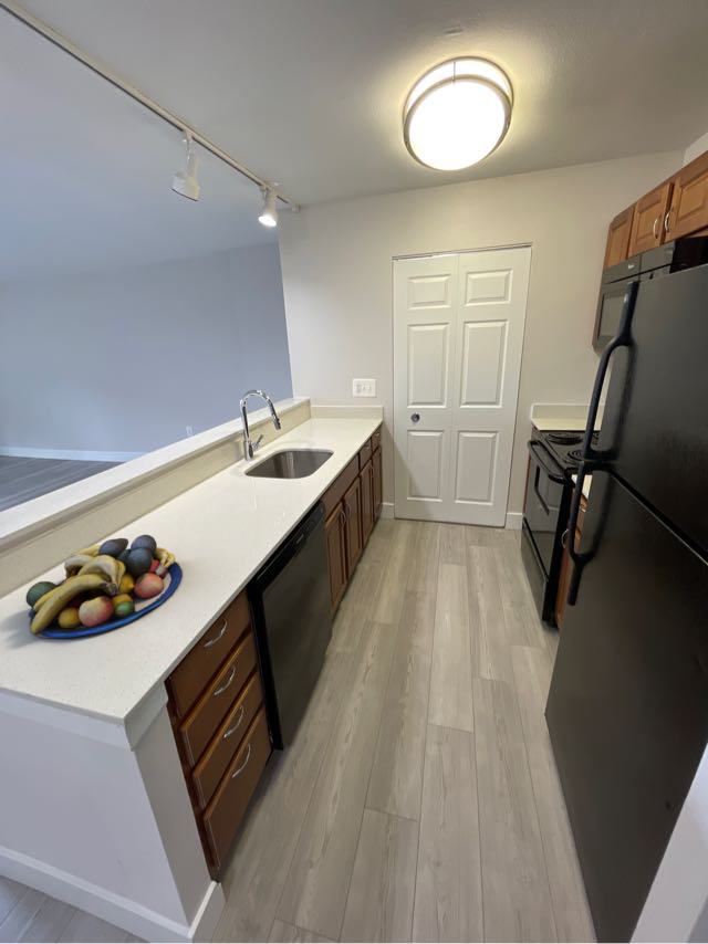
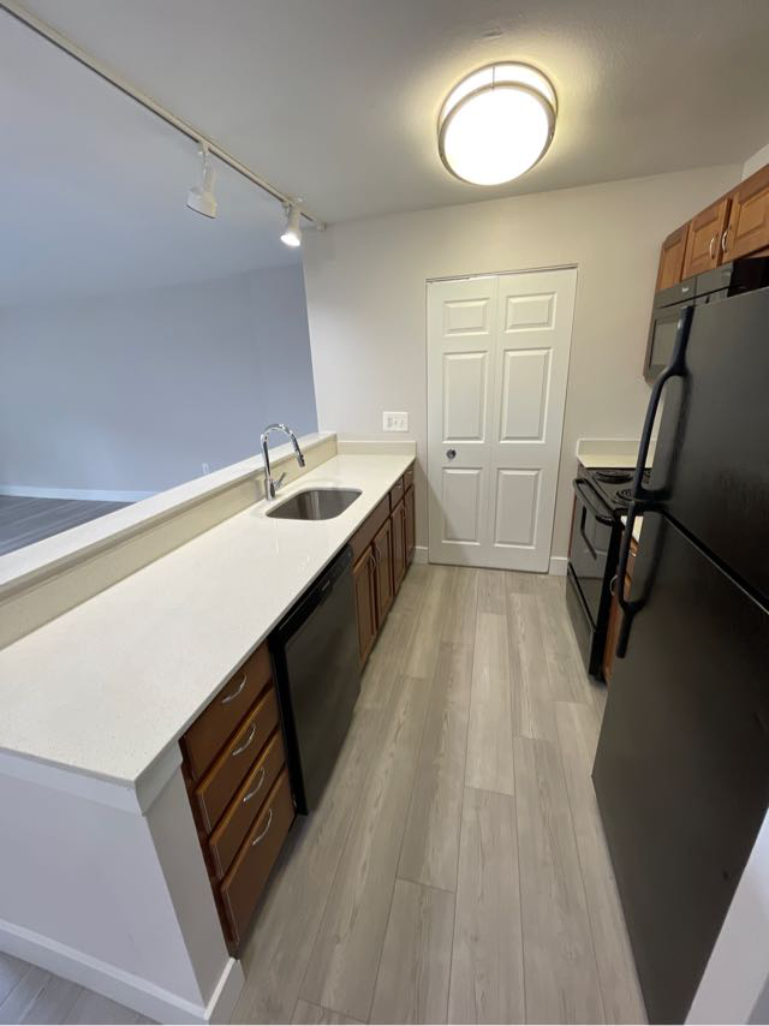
- fruit bowl (106, 573)
